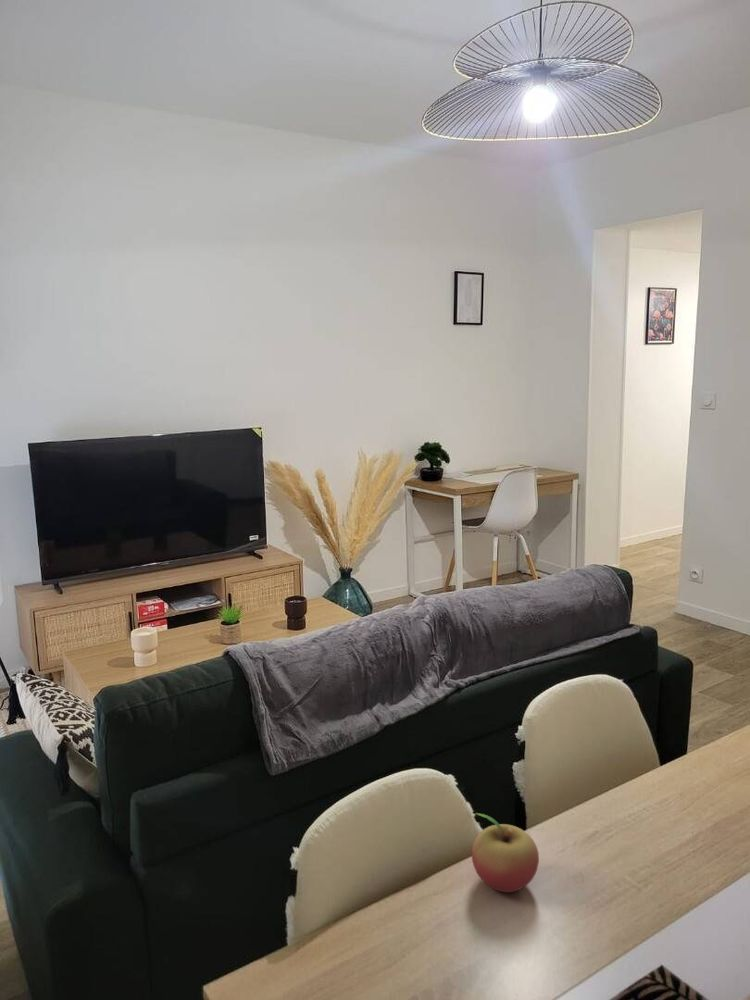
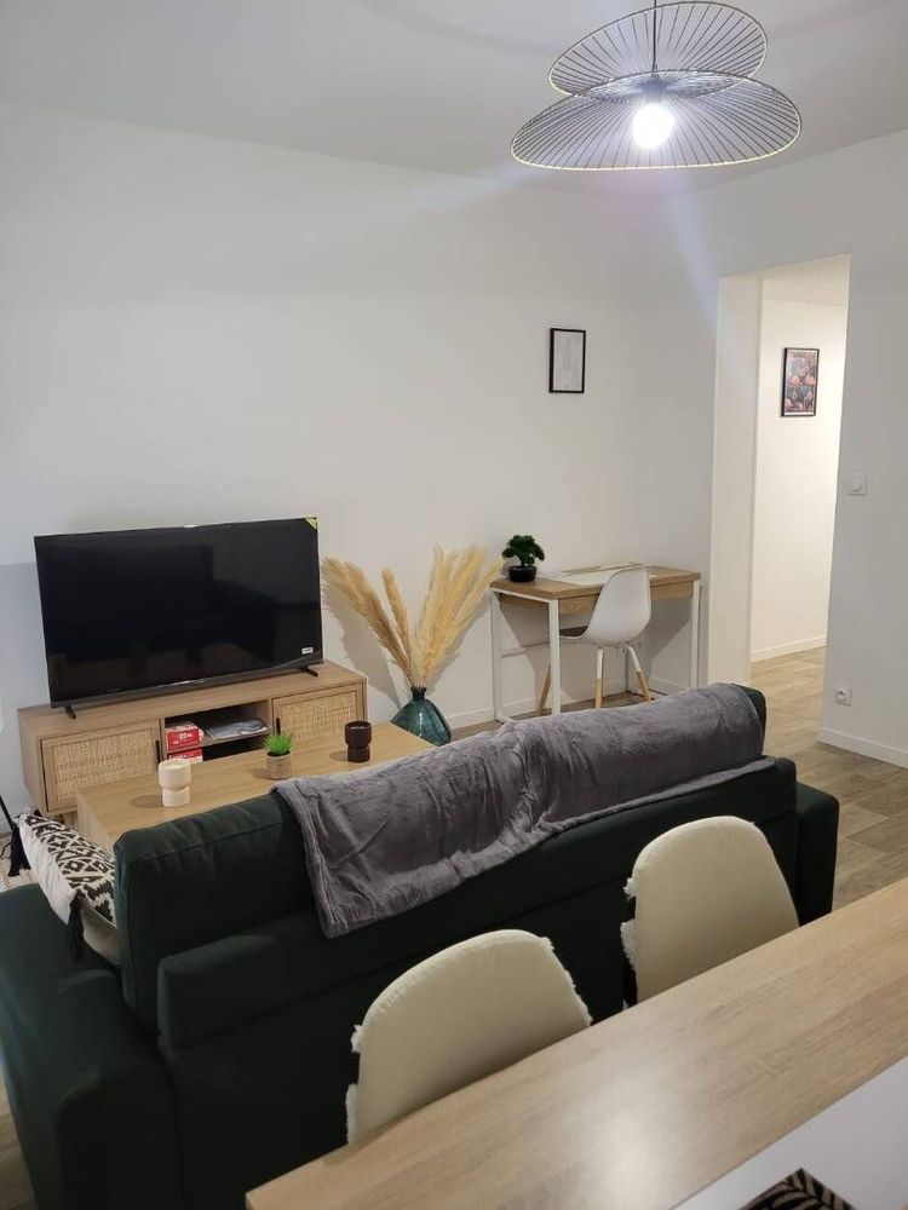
- fruit (505, 851)
